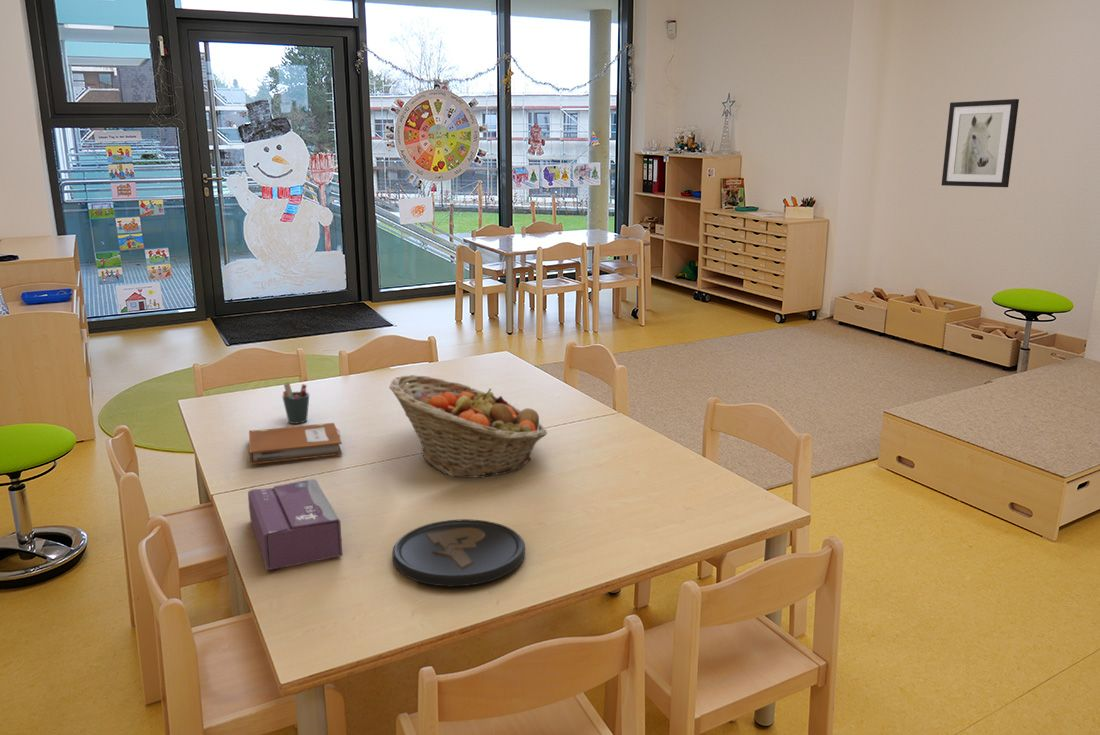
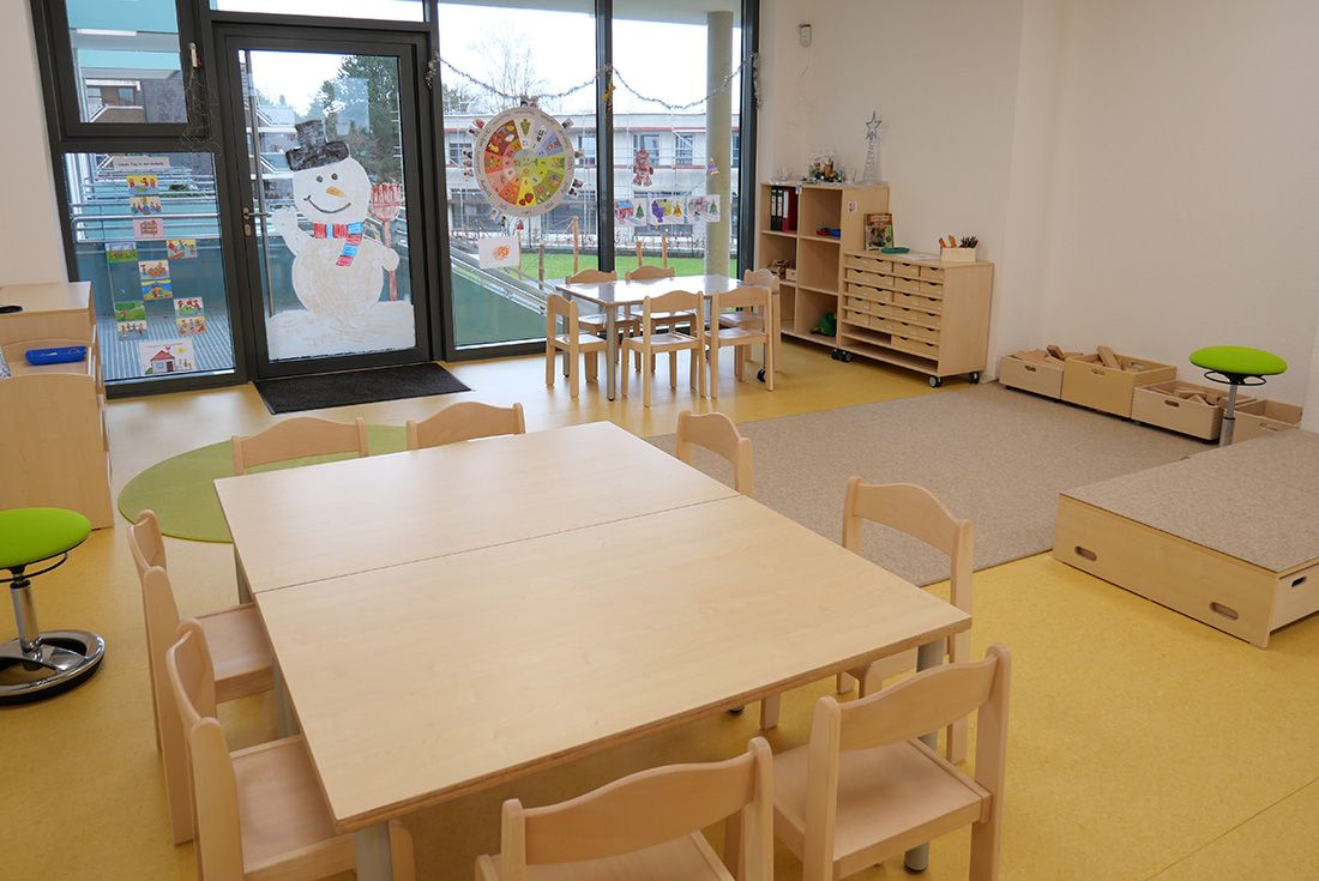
- pen holder (296, 400)
- tissue box (293, 521)
- fruit basket (467, 419)
- notebook (296, 441)
- wall art (978, 144)
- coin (459, 550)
